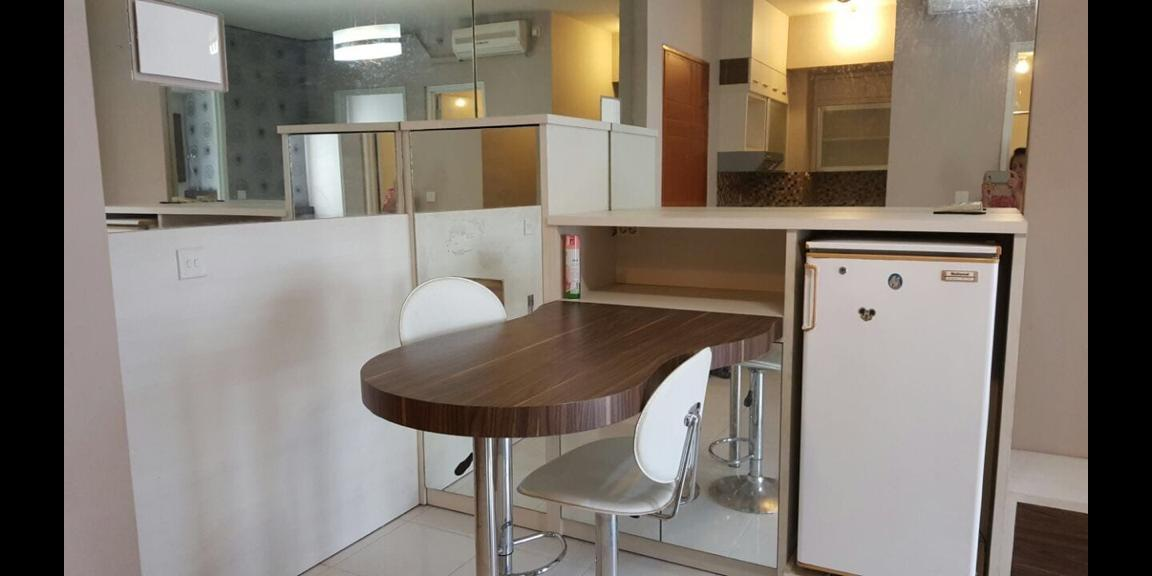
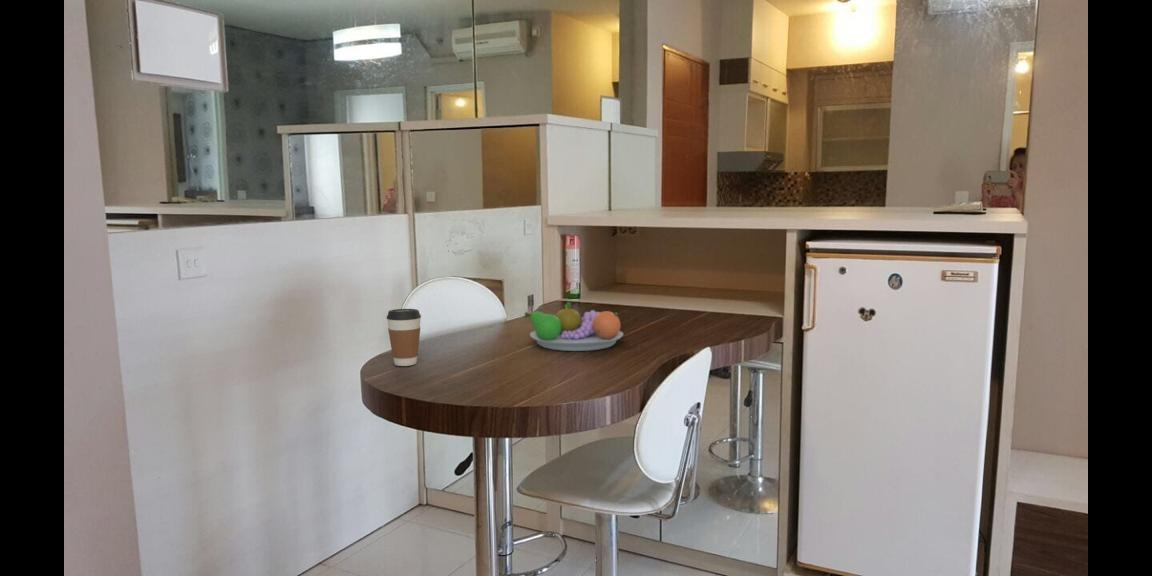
+ coffee cup (404, 336)
+ fruit bowl (573, 324)
